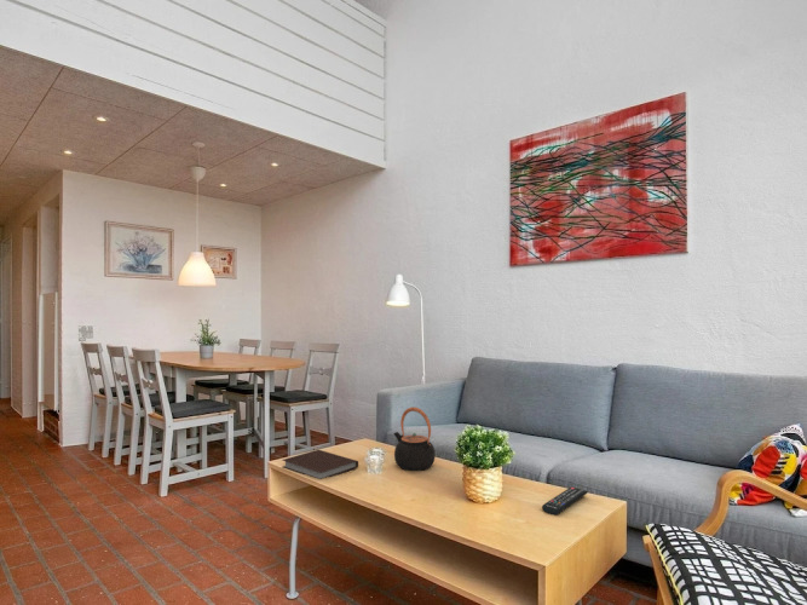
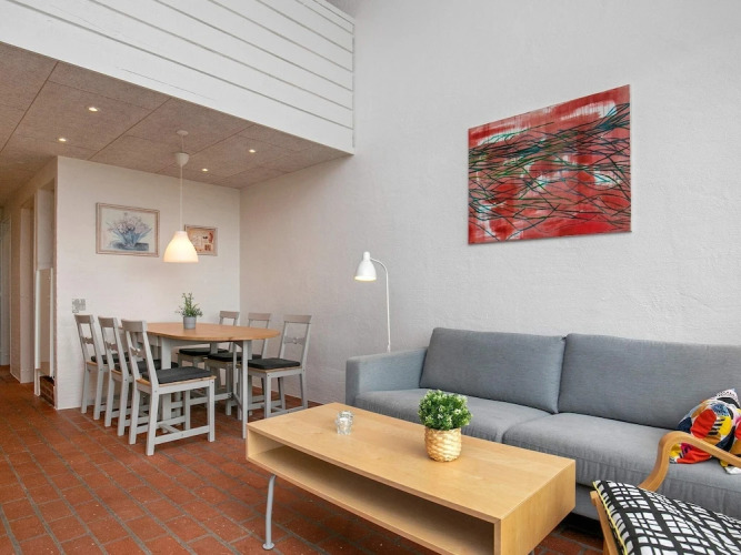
- remote control (565, 500)
- notebook (319, 463)
- teapot (411, 436)
